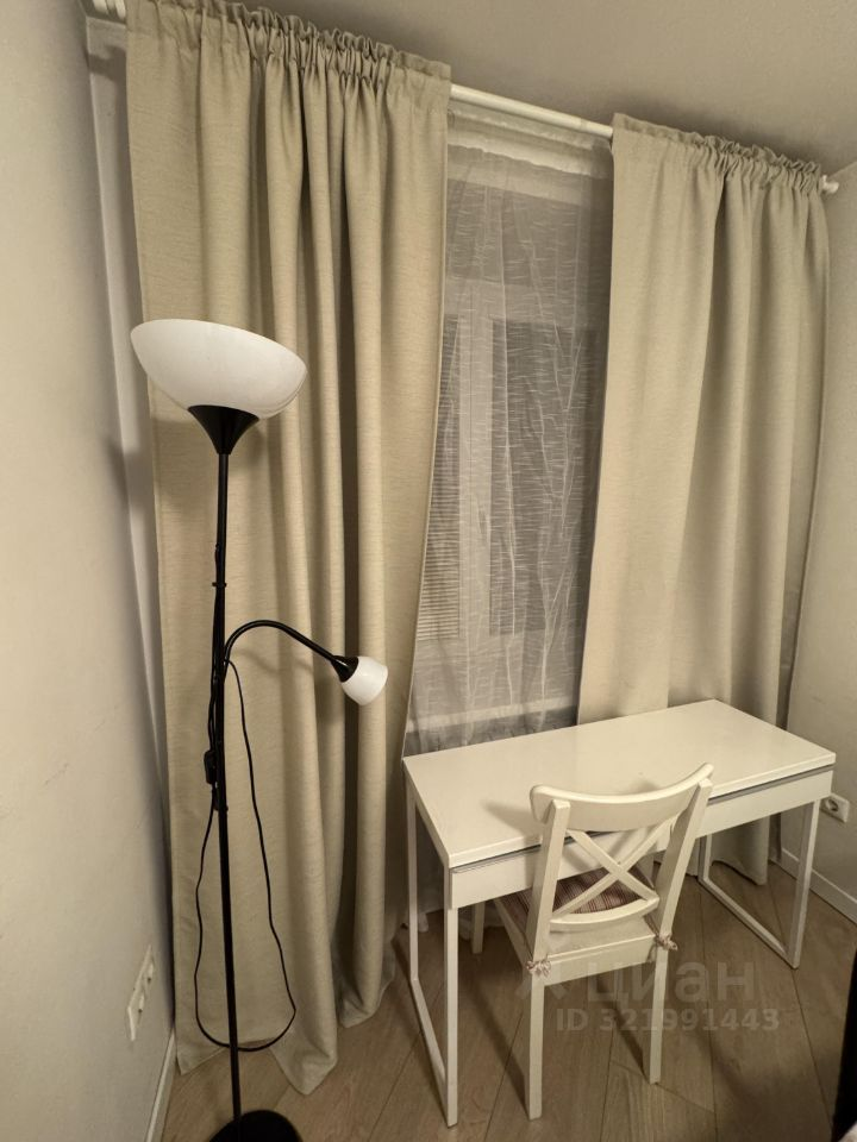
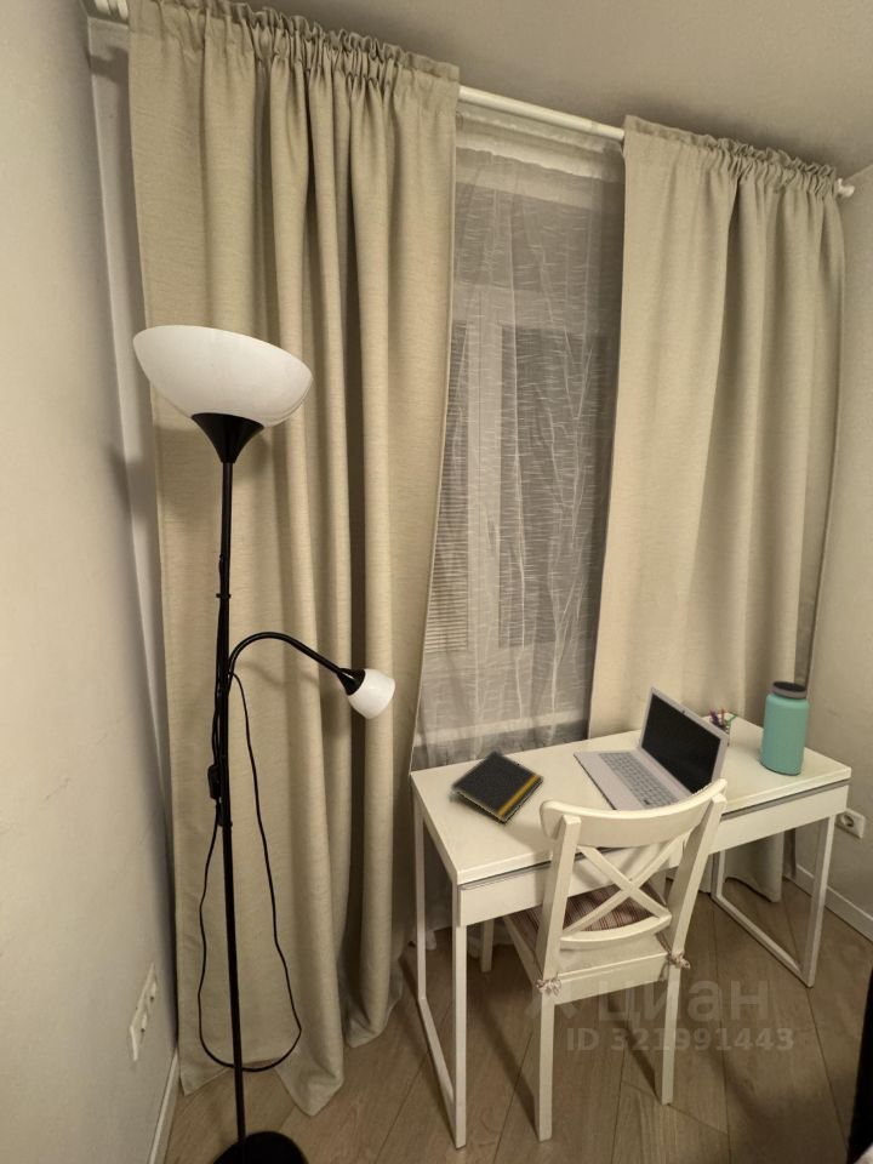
+ laptop (640, 746)
+ notepad (498, 782)
+ pen holder (721, 724)
+ bottle (784, 726)
